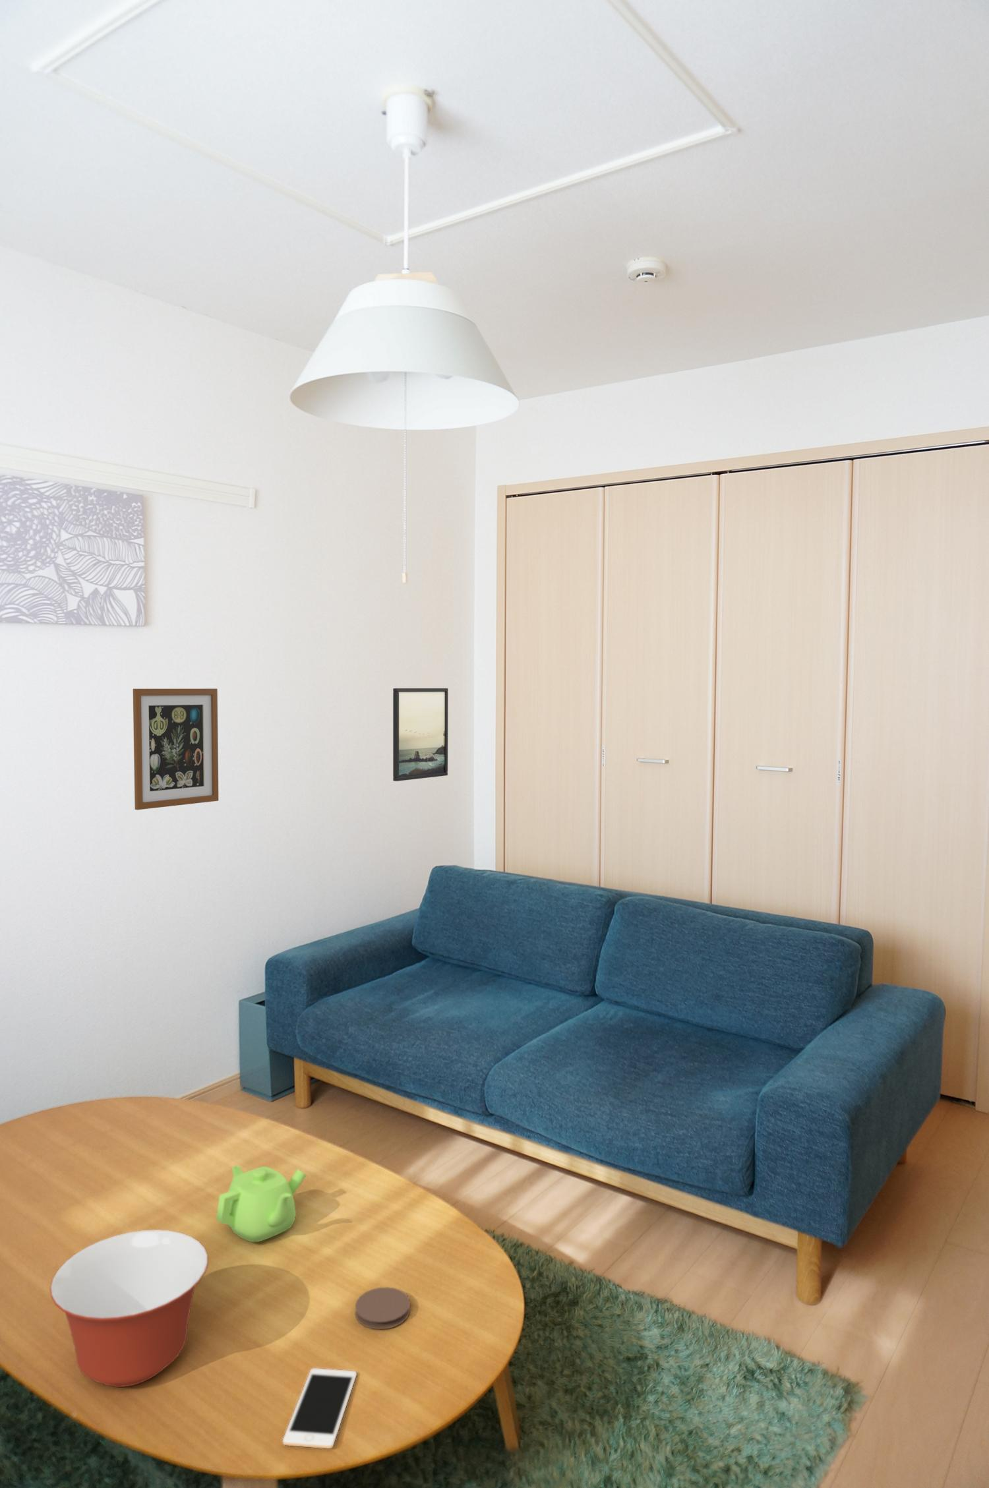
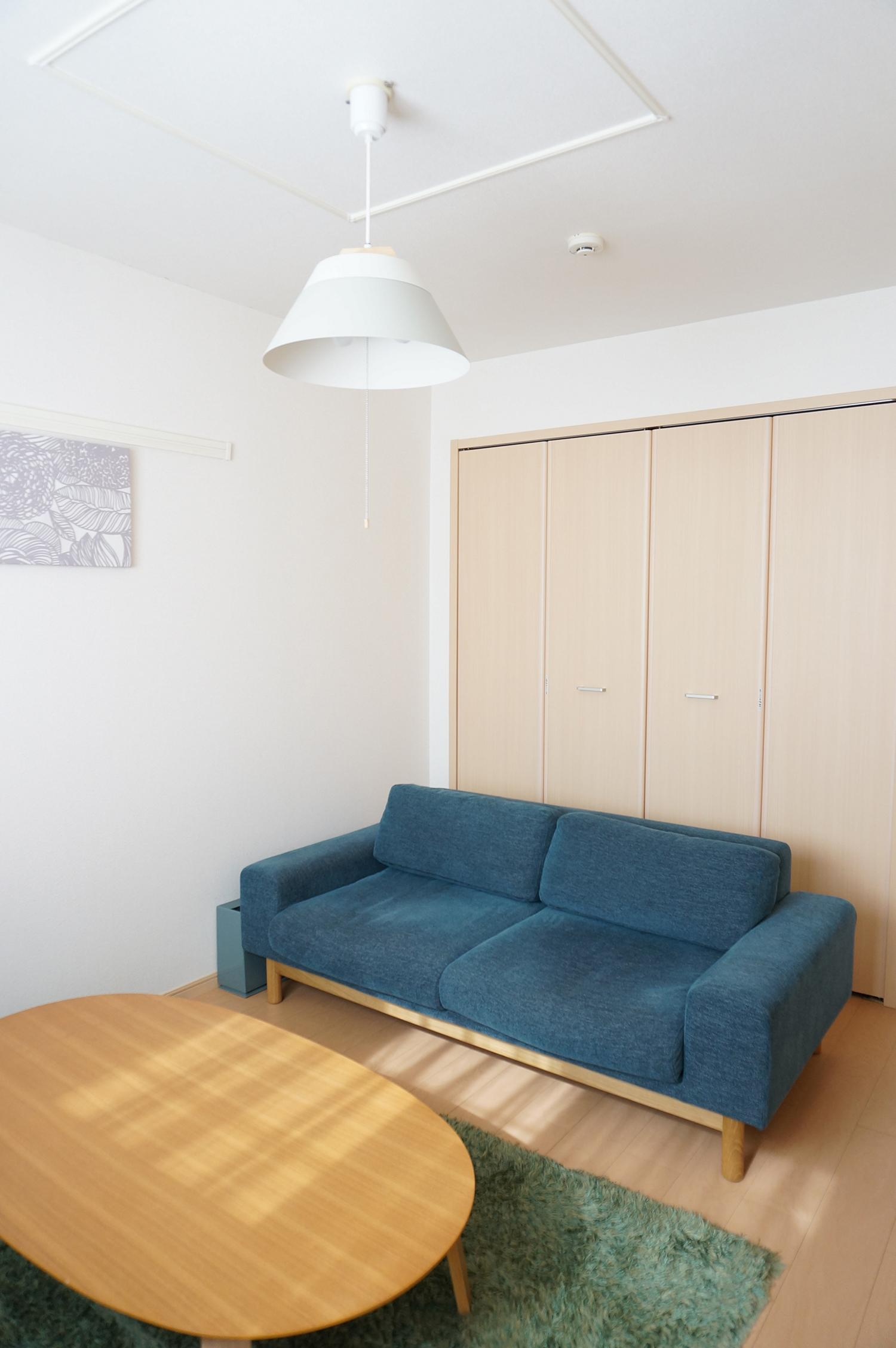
- coaster (382, 1307)
- wall art (178, 747)
- teapot (265, 1199)
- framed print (422, 733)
- cell phone (321, 1406)
- mixing bowl (131, 1316)
